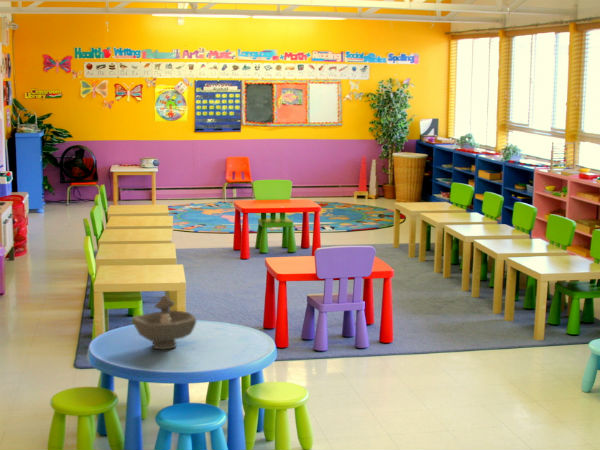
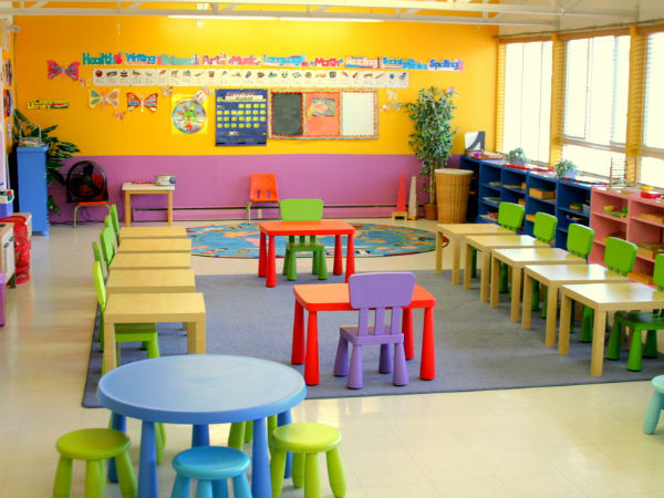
- decorative bowl (164, 321)
